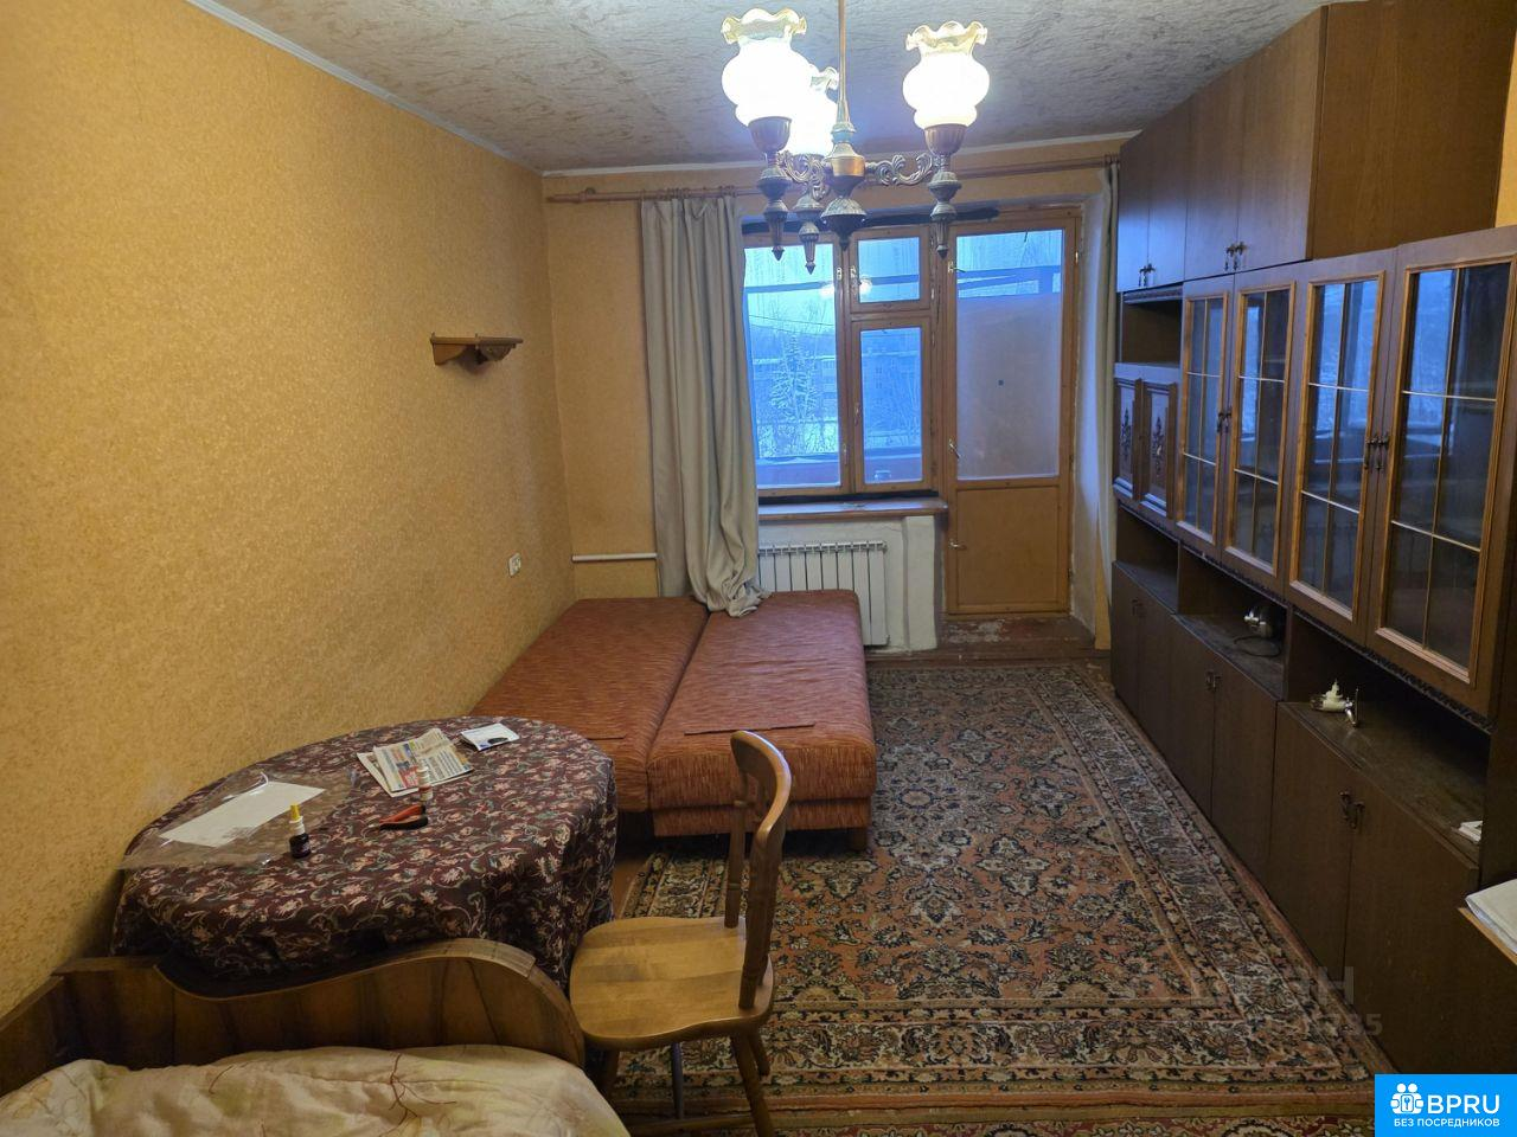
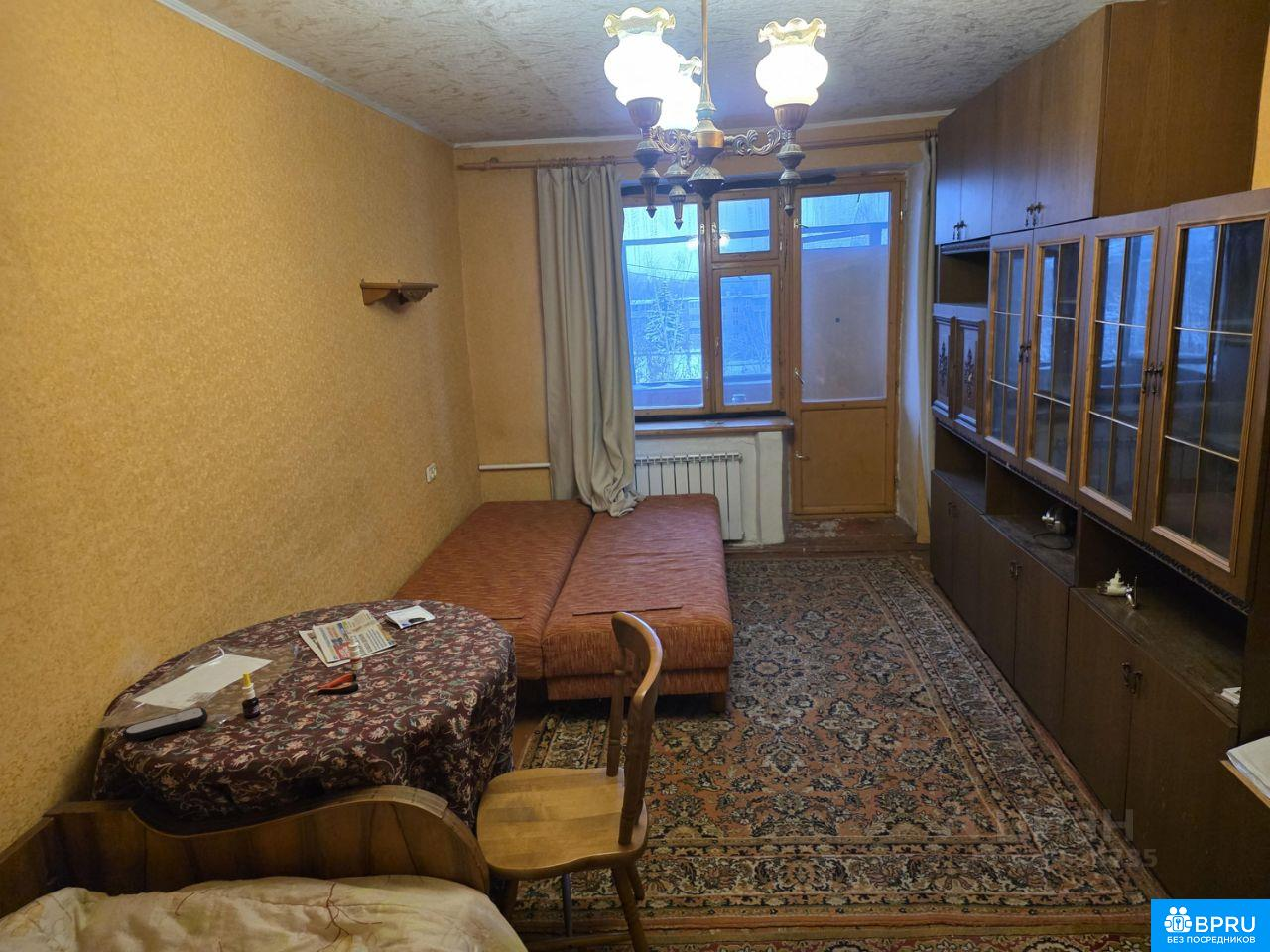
+ remote control (166, 724)
